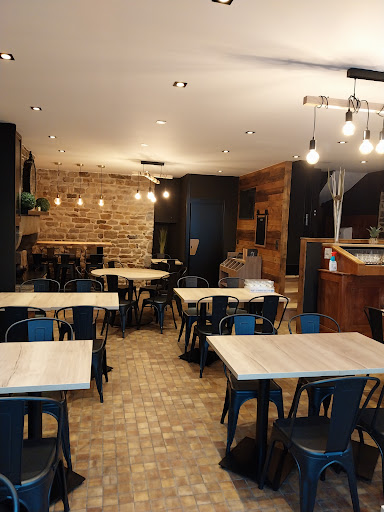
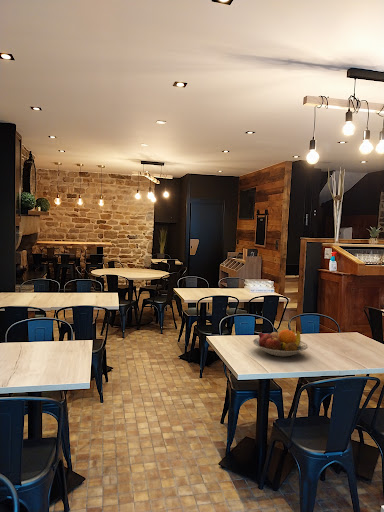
+ fruit bowl (280, 341)
